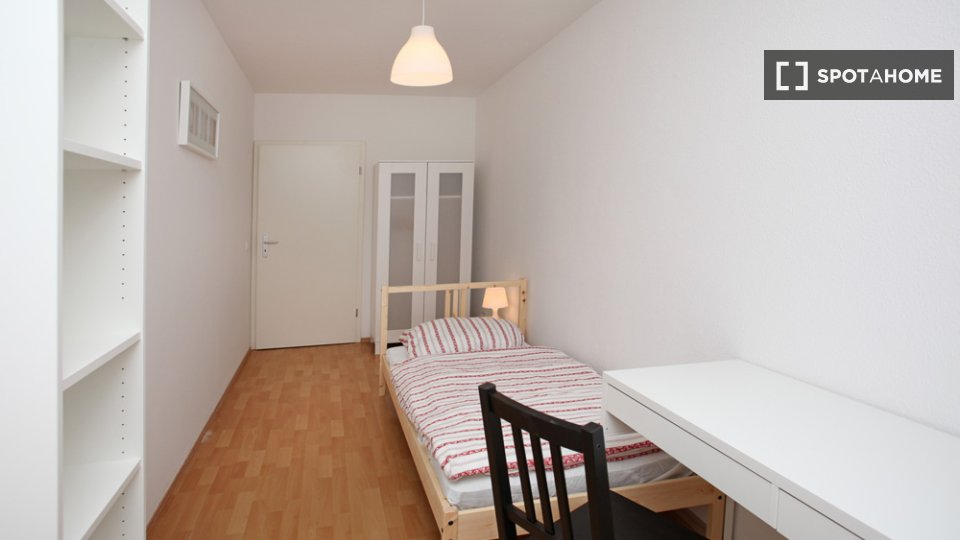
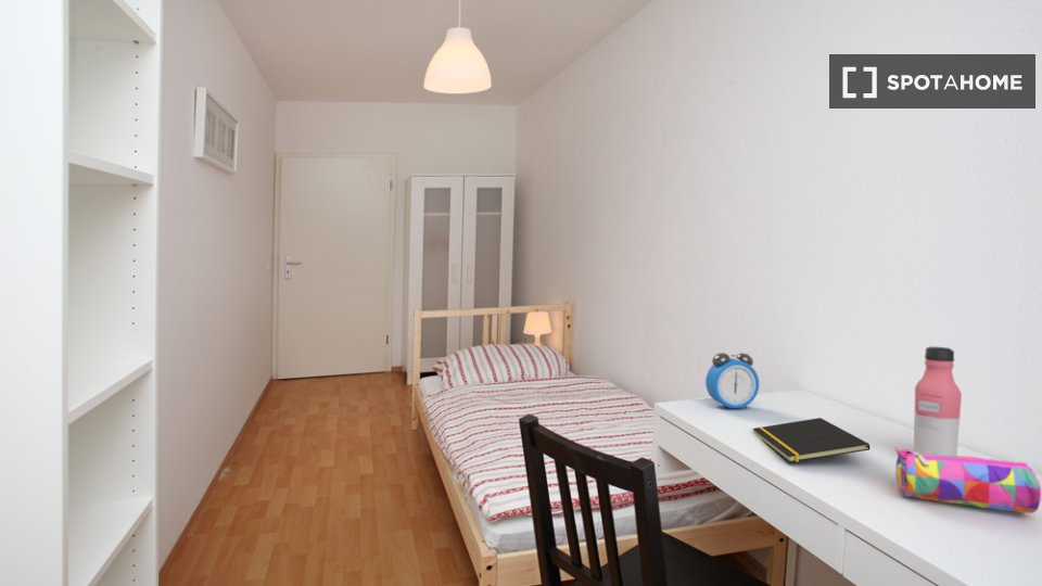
+ pencil case (962, 479)
+ notepad (805, 437)
+ alarm clock (732, 380)
+ water bottle (937, 406)
